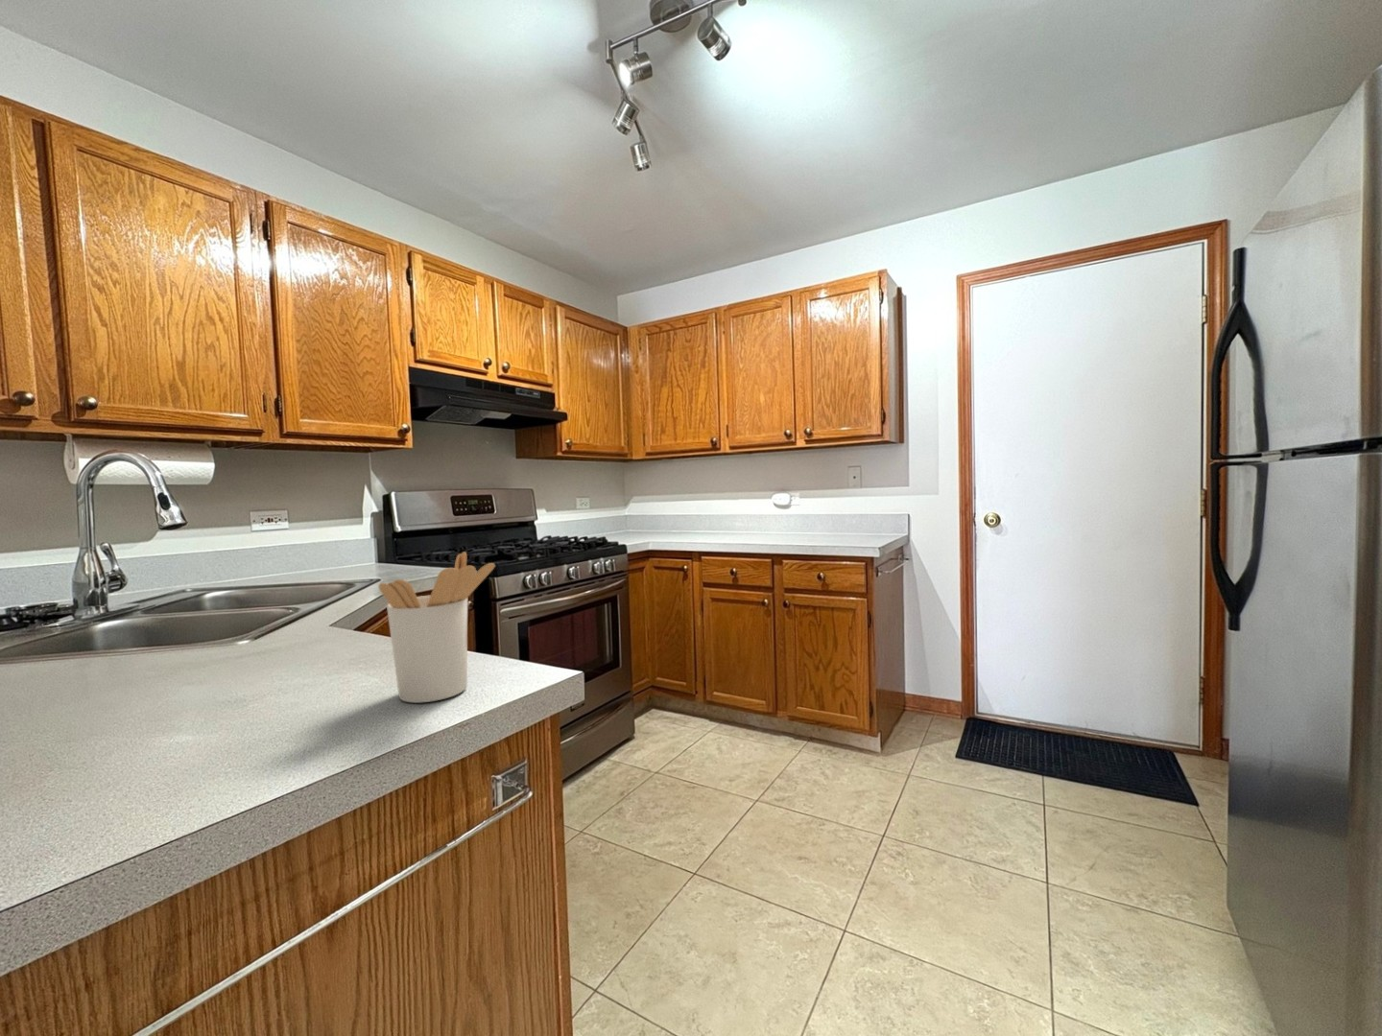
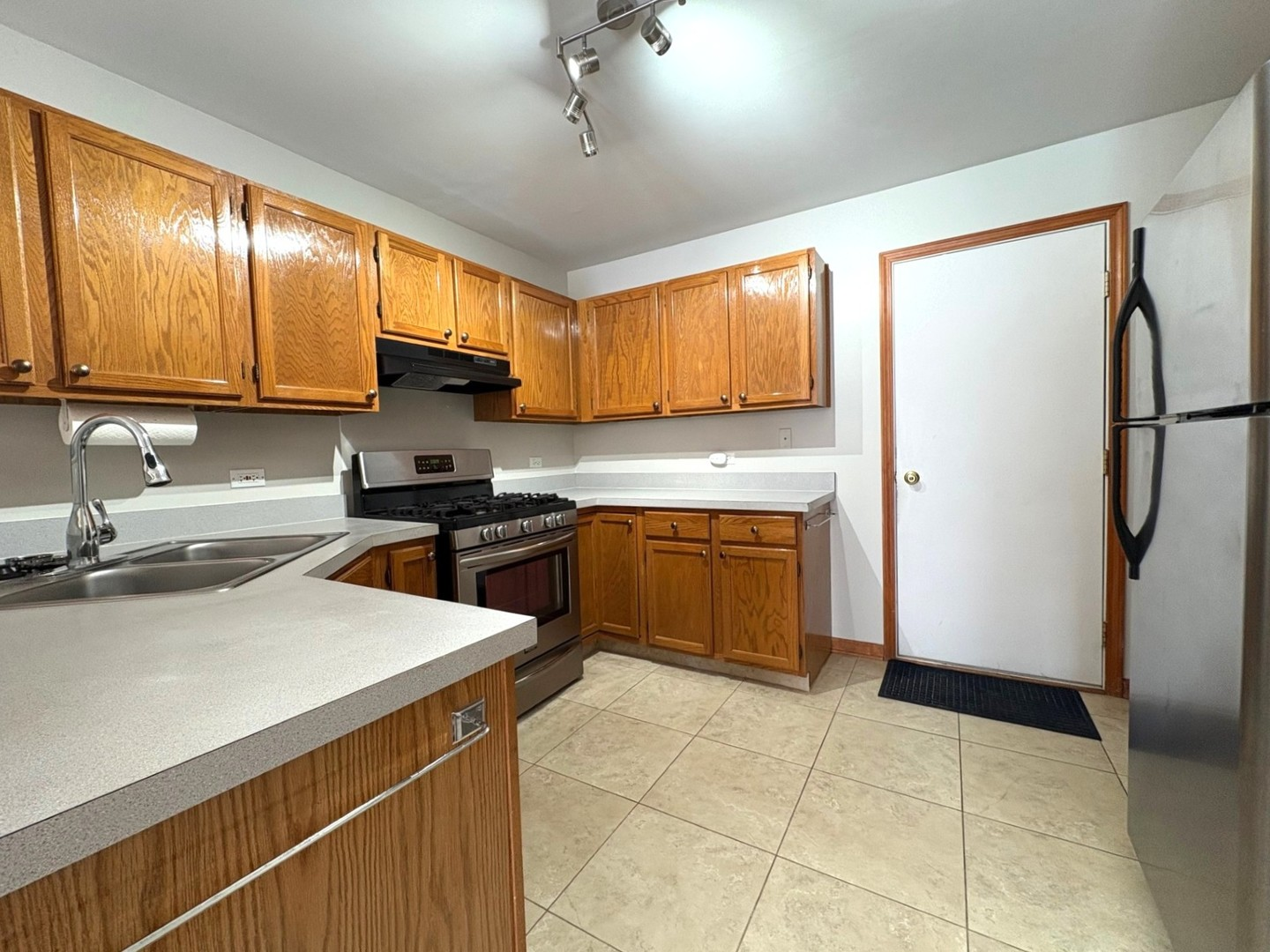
- utensil holder (443, 626)
